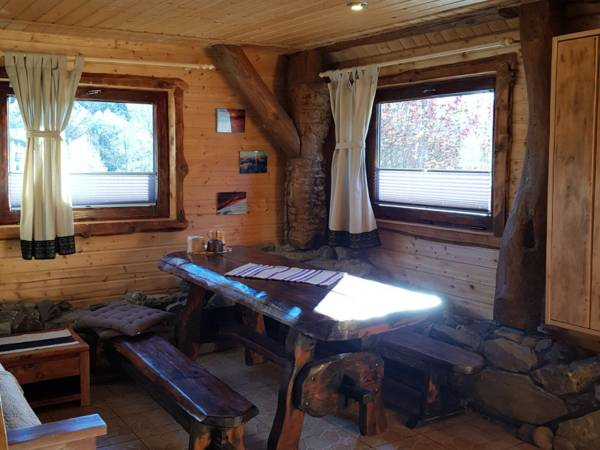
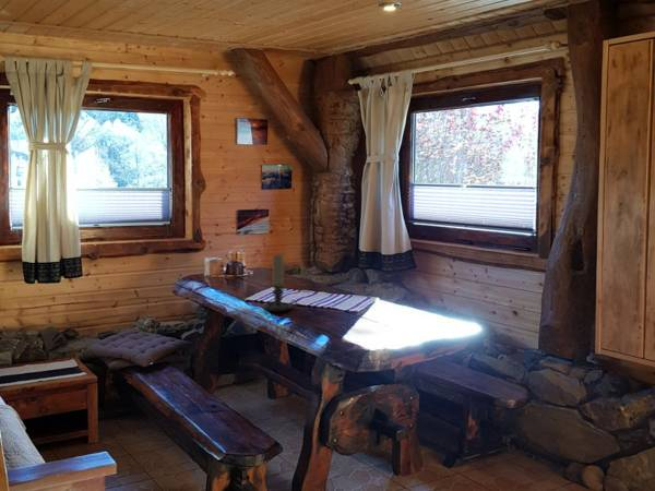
+ candle holder (281, 282)
